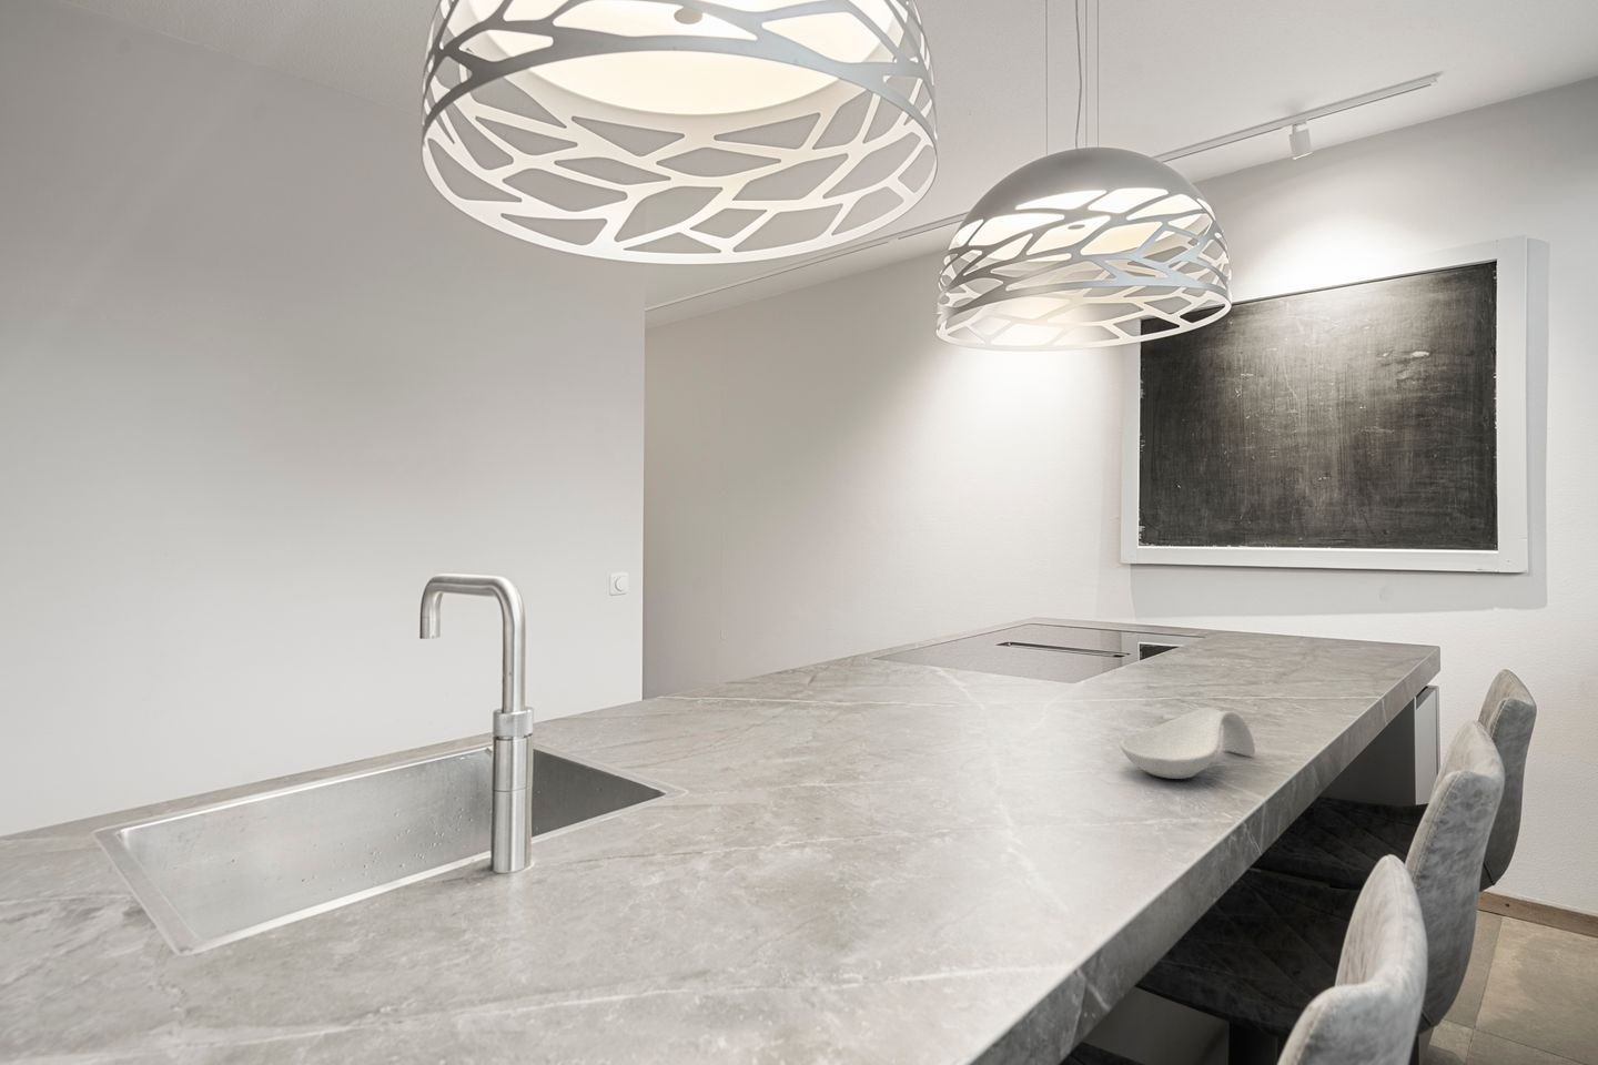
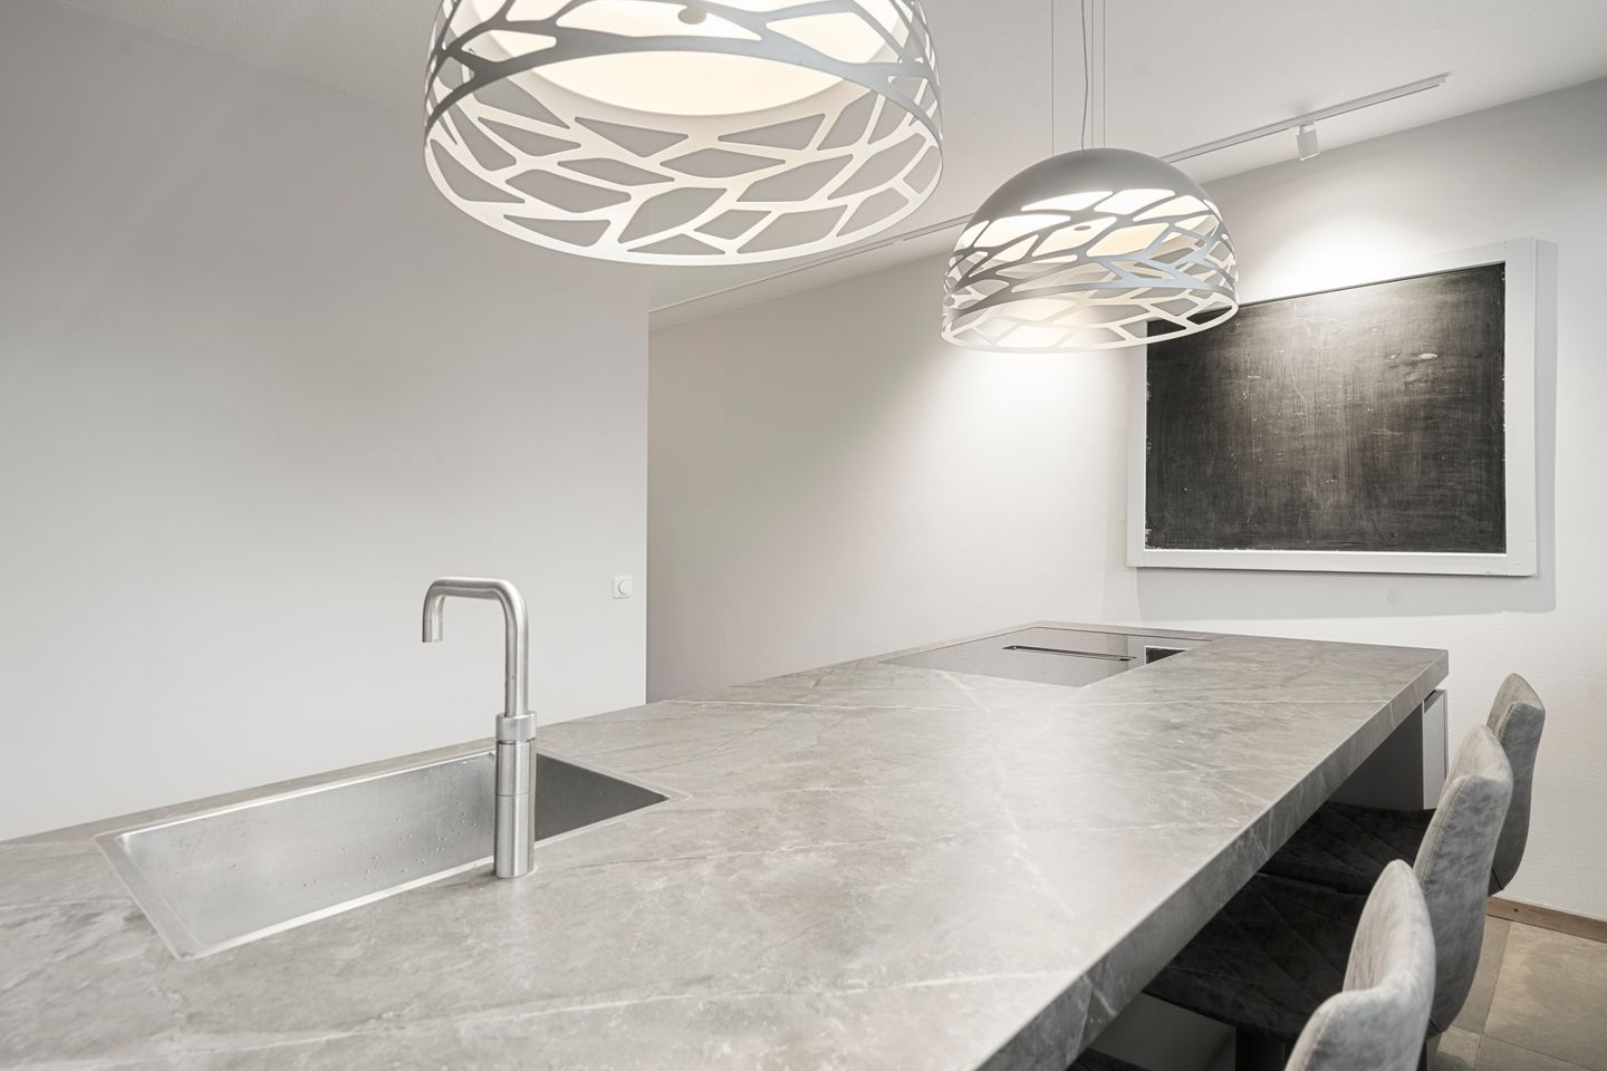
- spoon rest (1191, 739)
